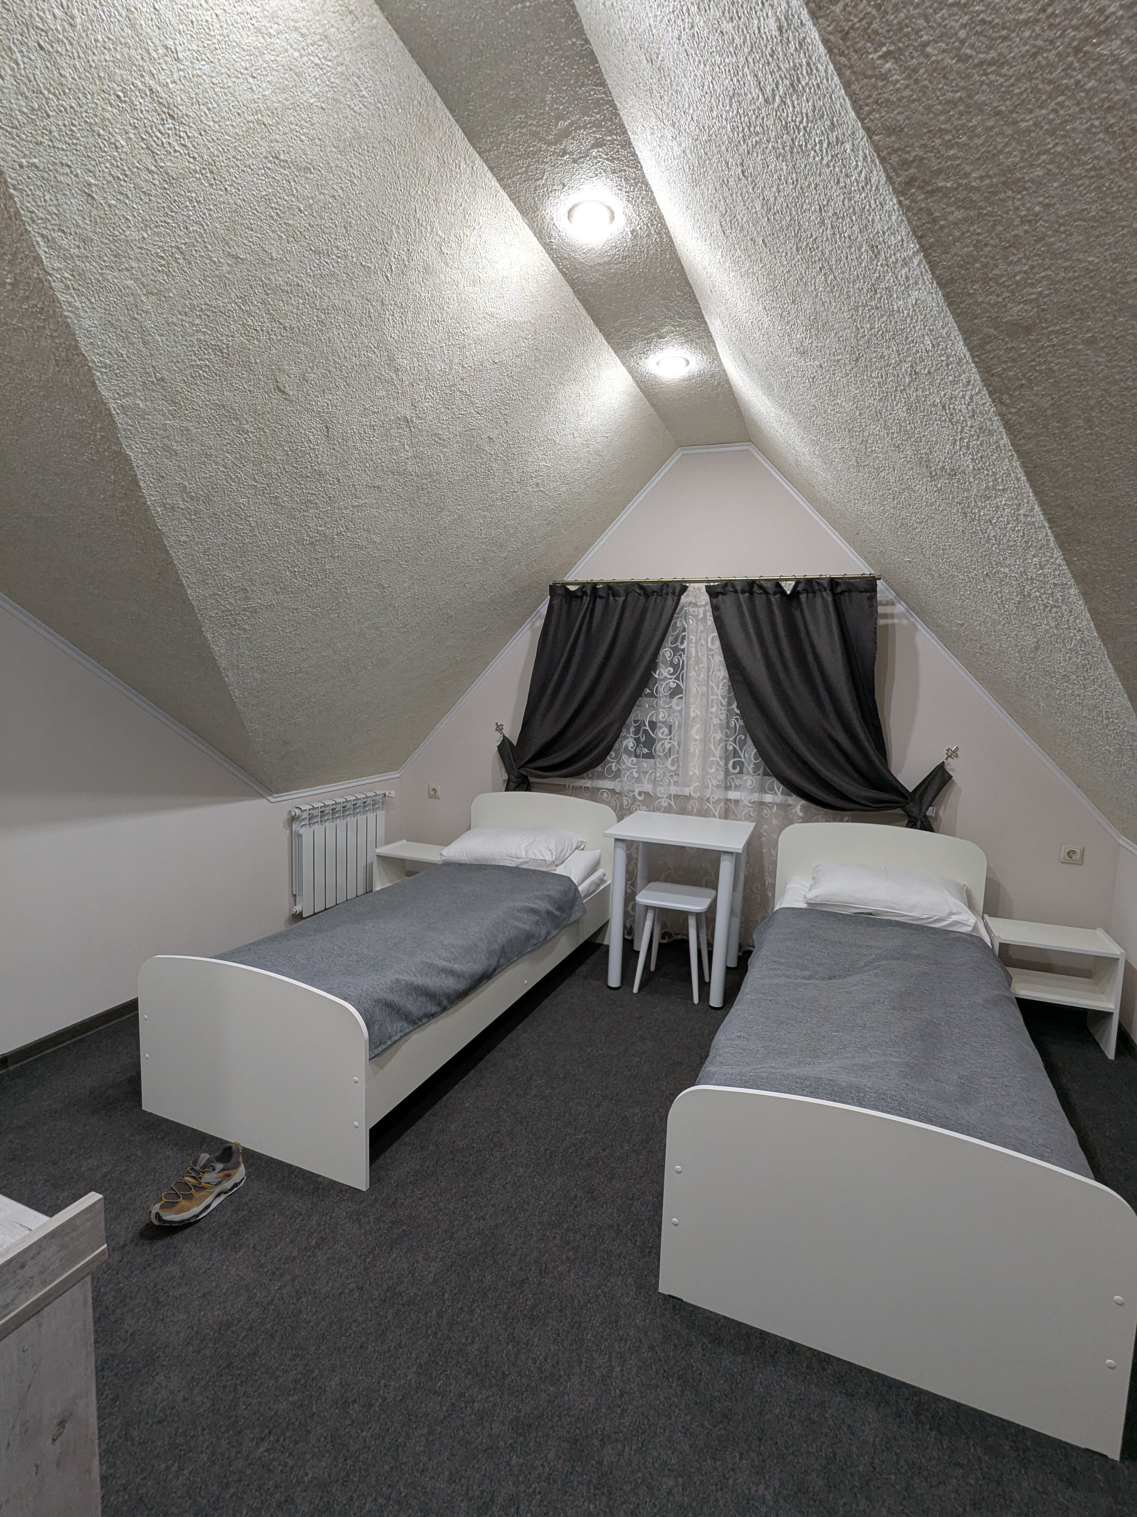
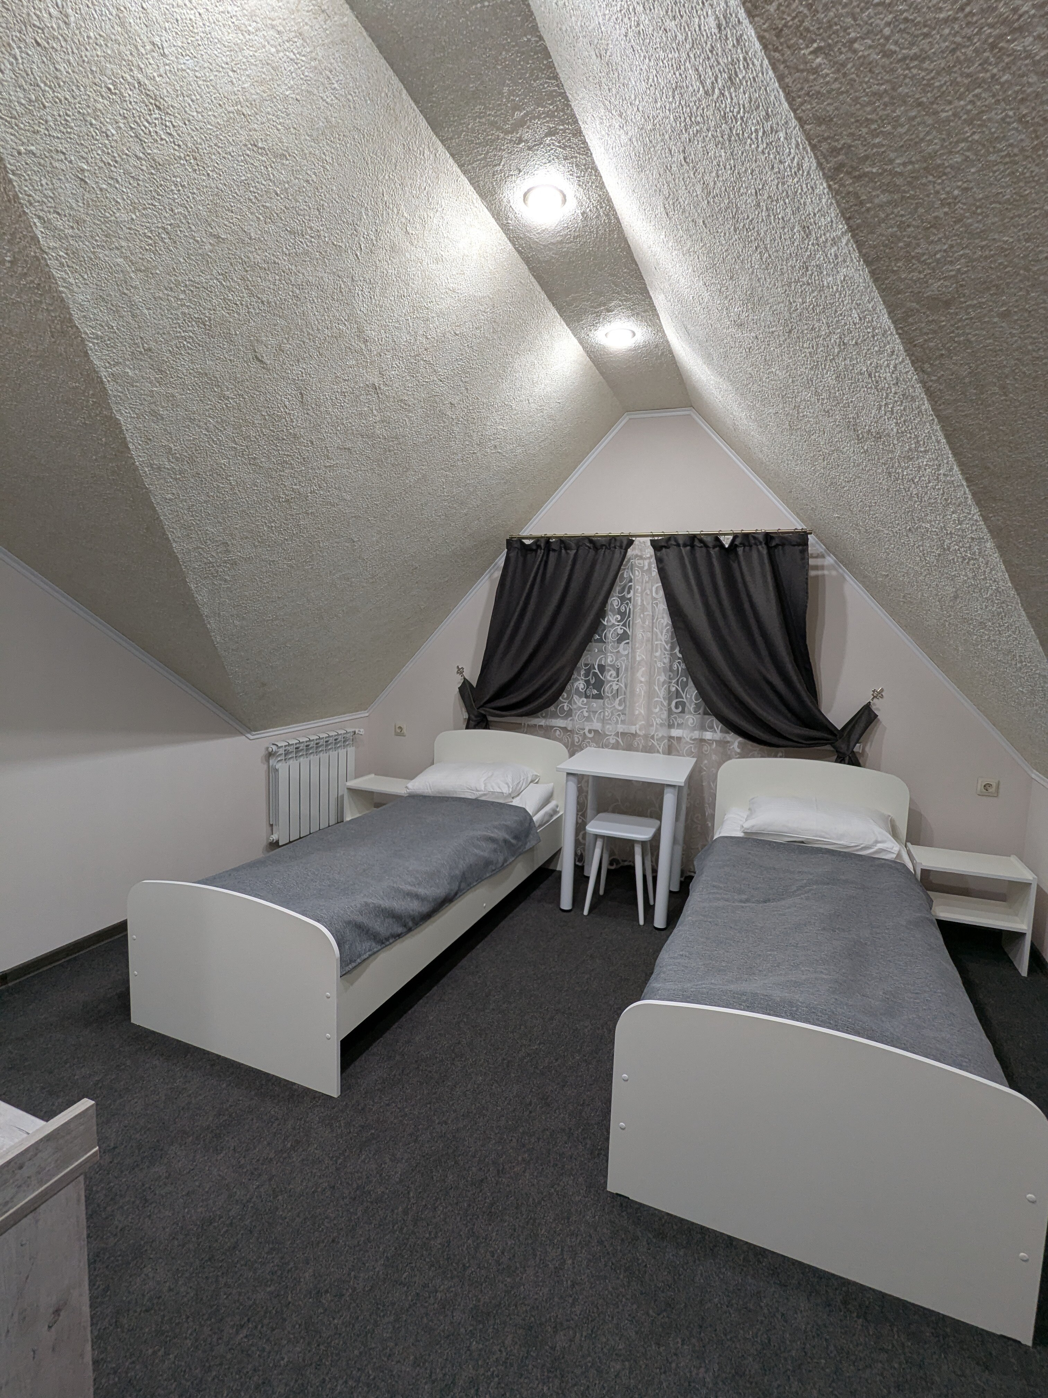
- shoe (199, 1181)
